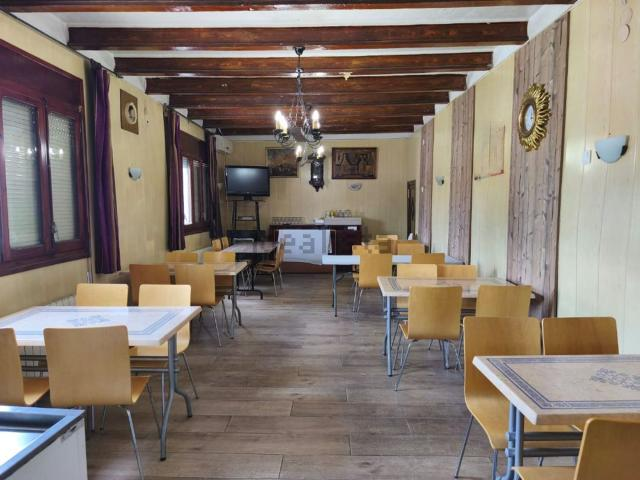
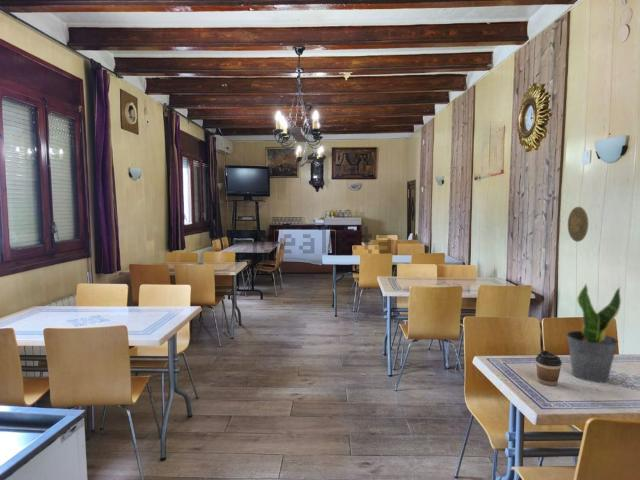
+ decorative plate (576, 224)
+ coffee cup (548, 367)
+ potted plant (592, 328)
